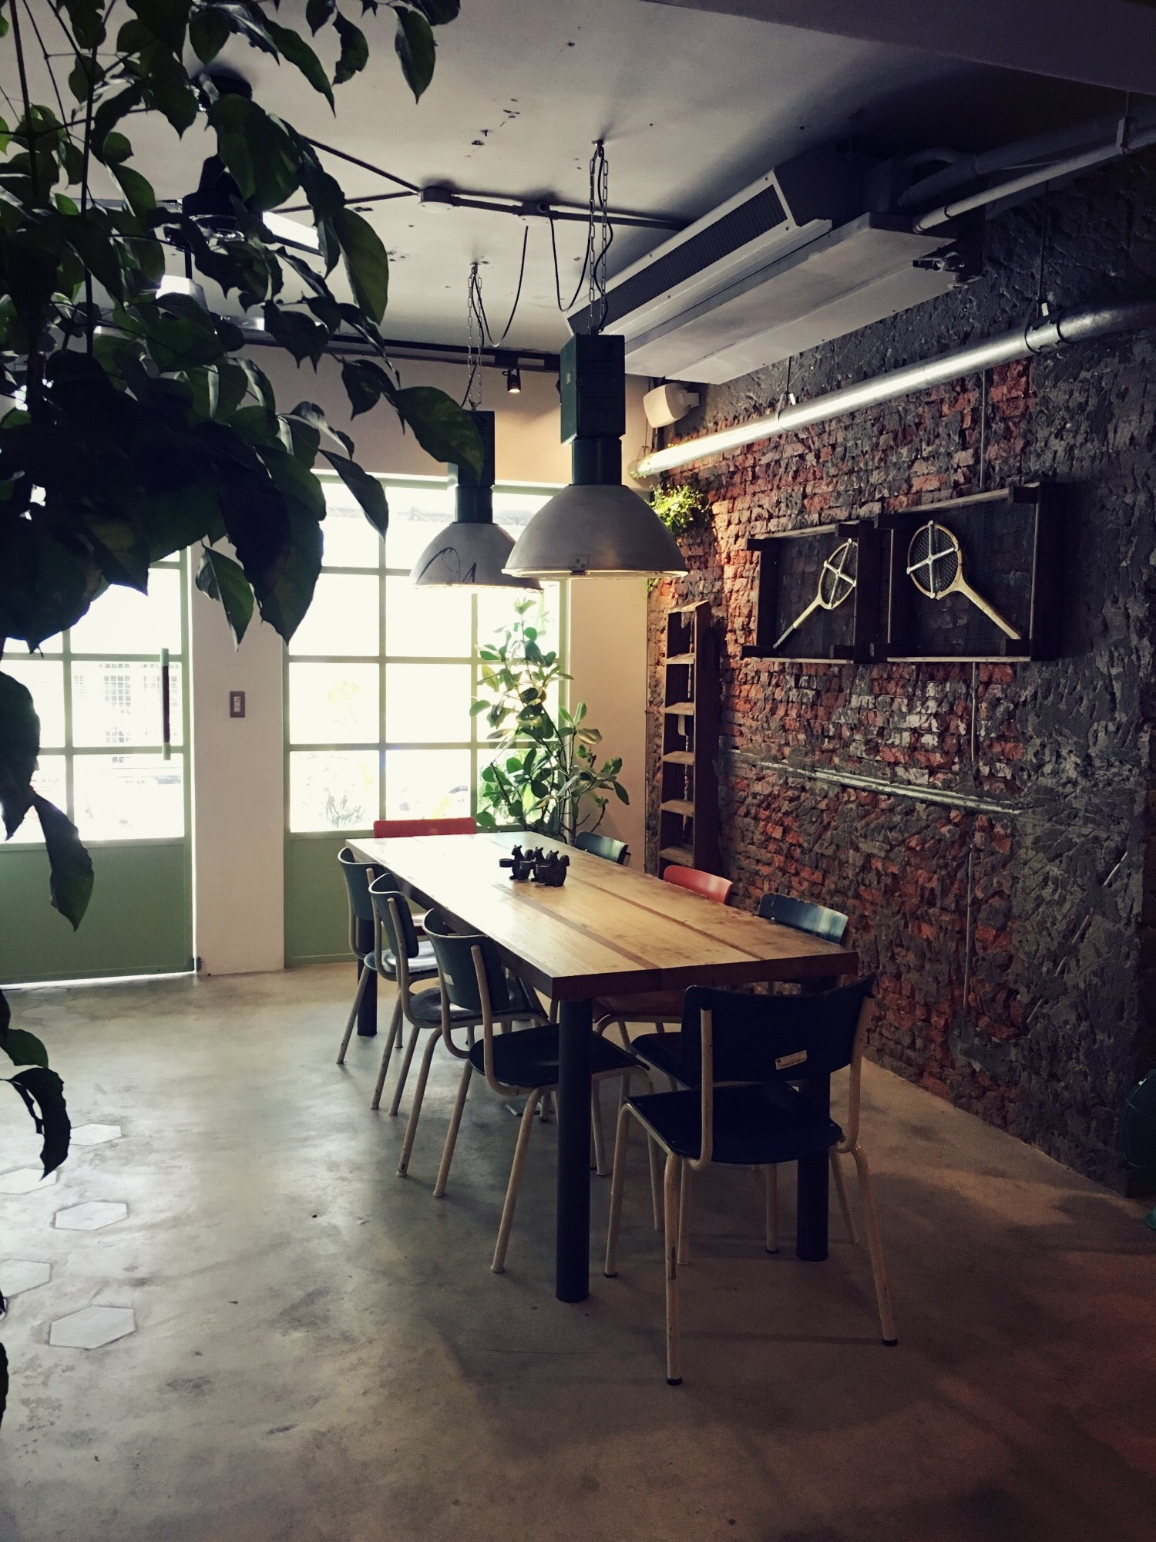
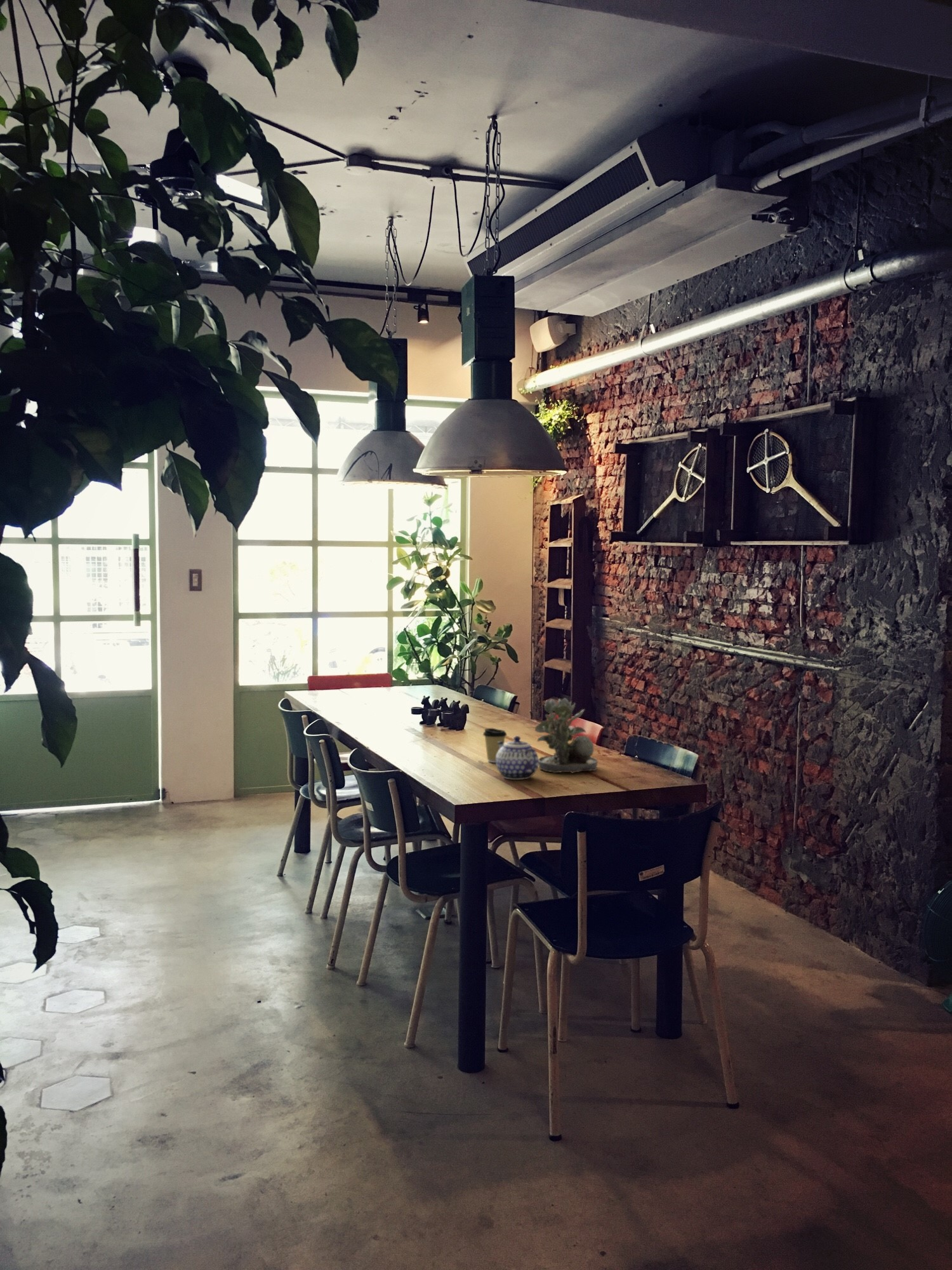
+ teapot (517, 756)
+ succulent plant (565, 733)
+ coffee cup (494, 745)
